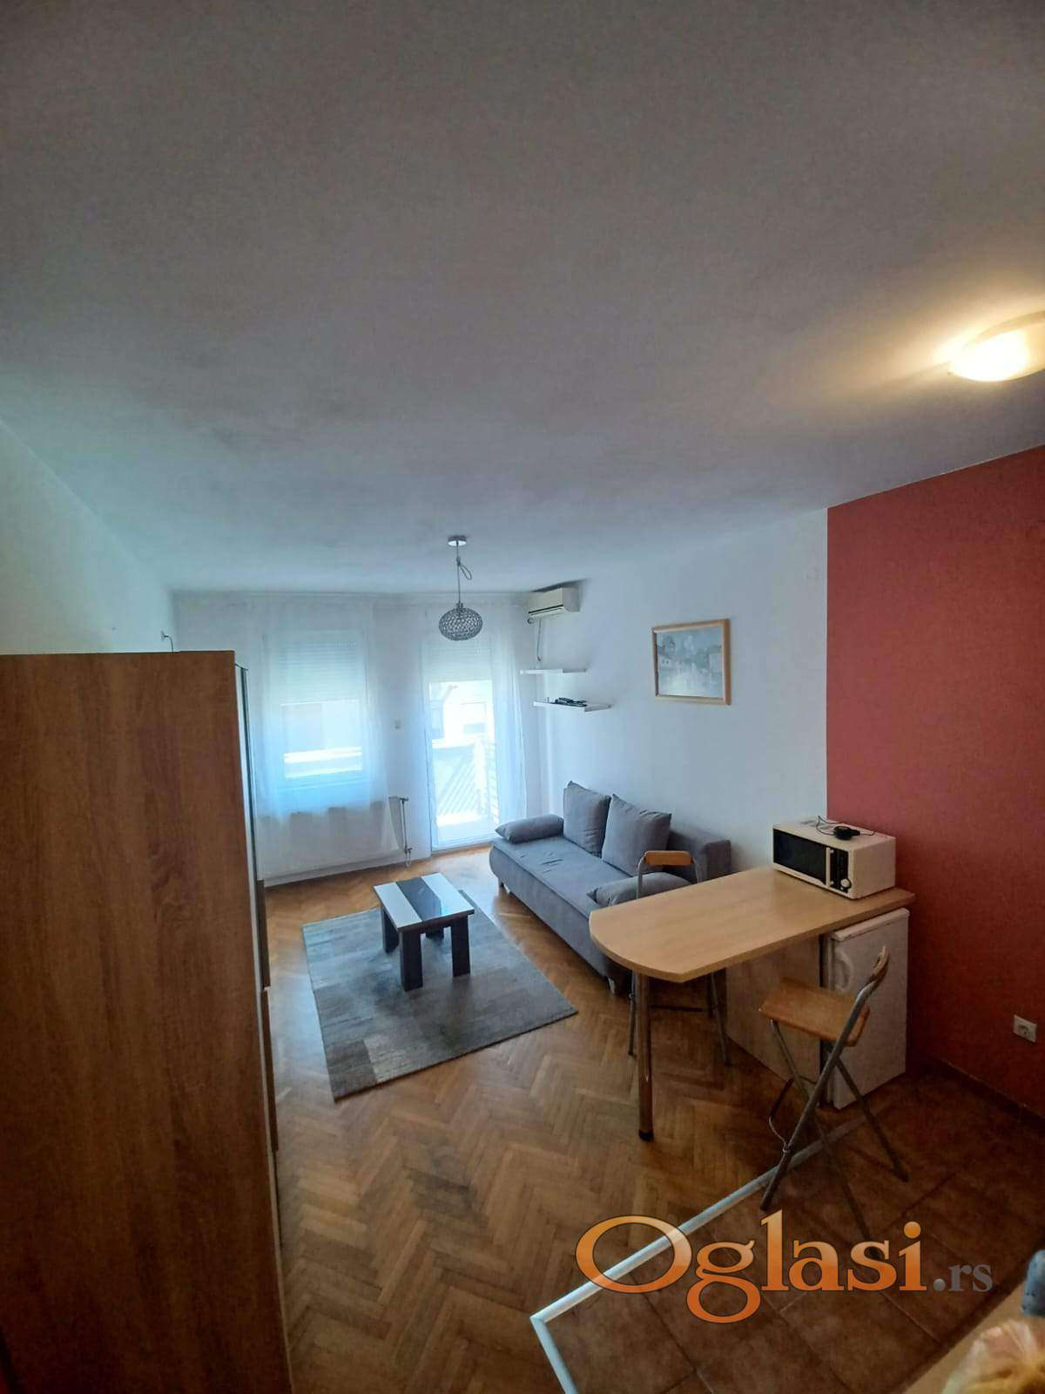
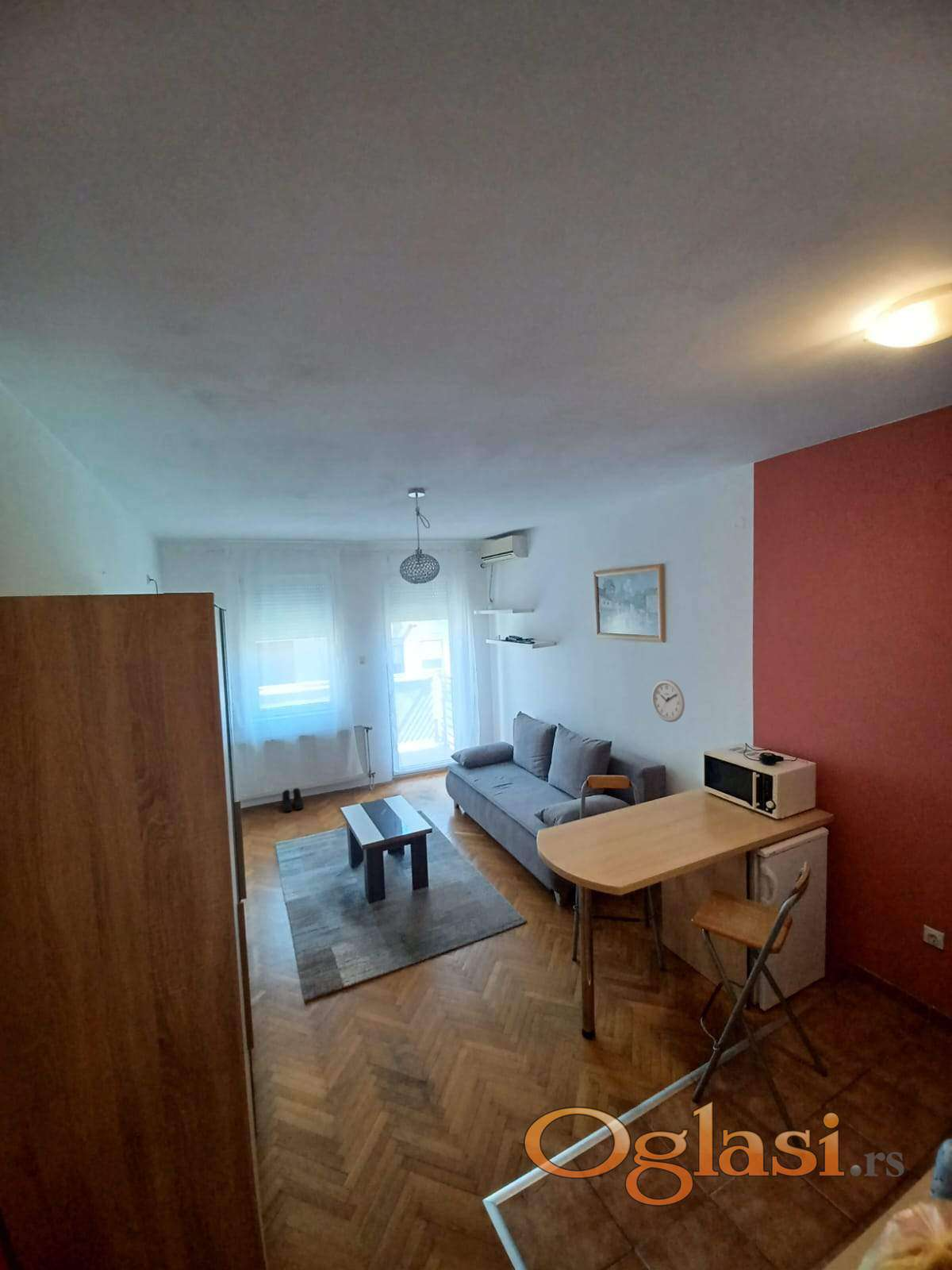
+ boots (294, 799)
+ wall clock (666, 700)
